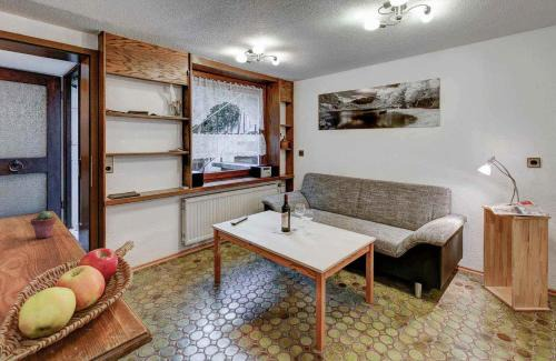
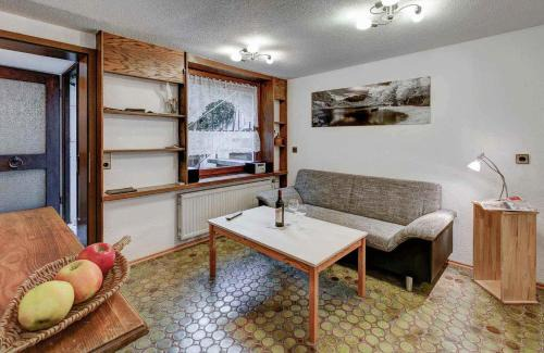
- potted succulent (43, 223)
